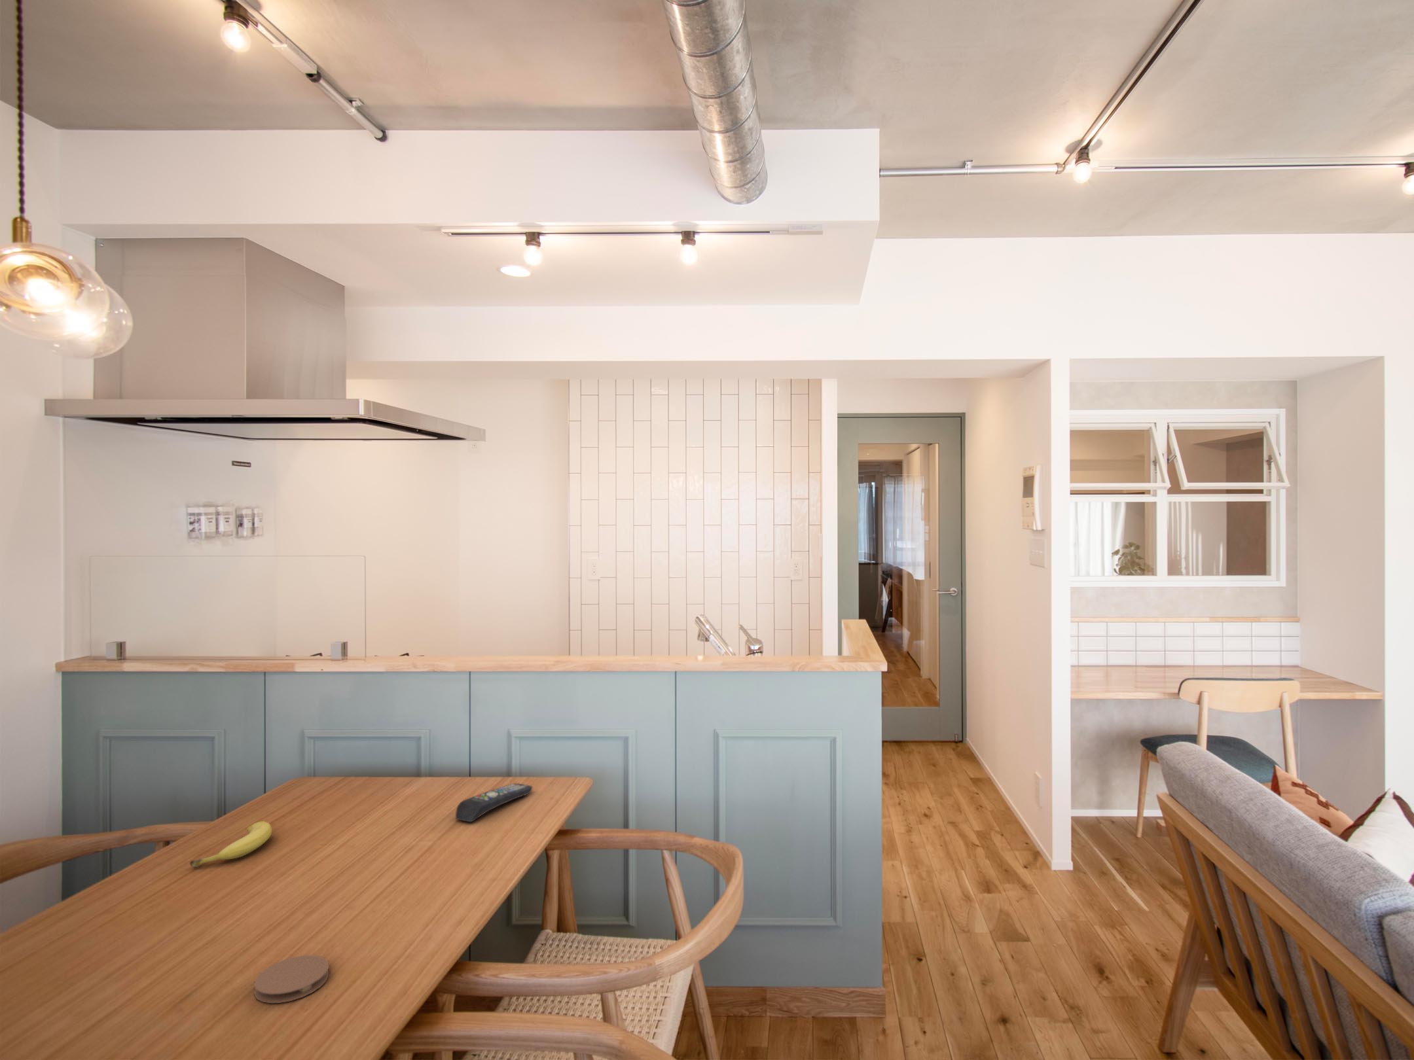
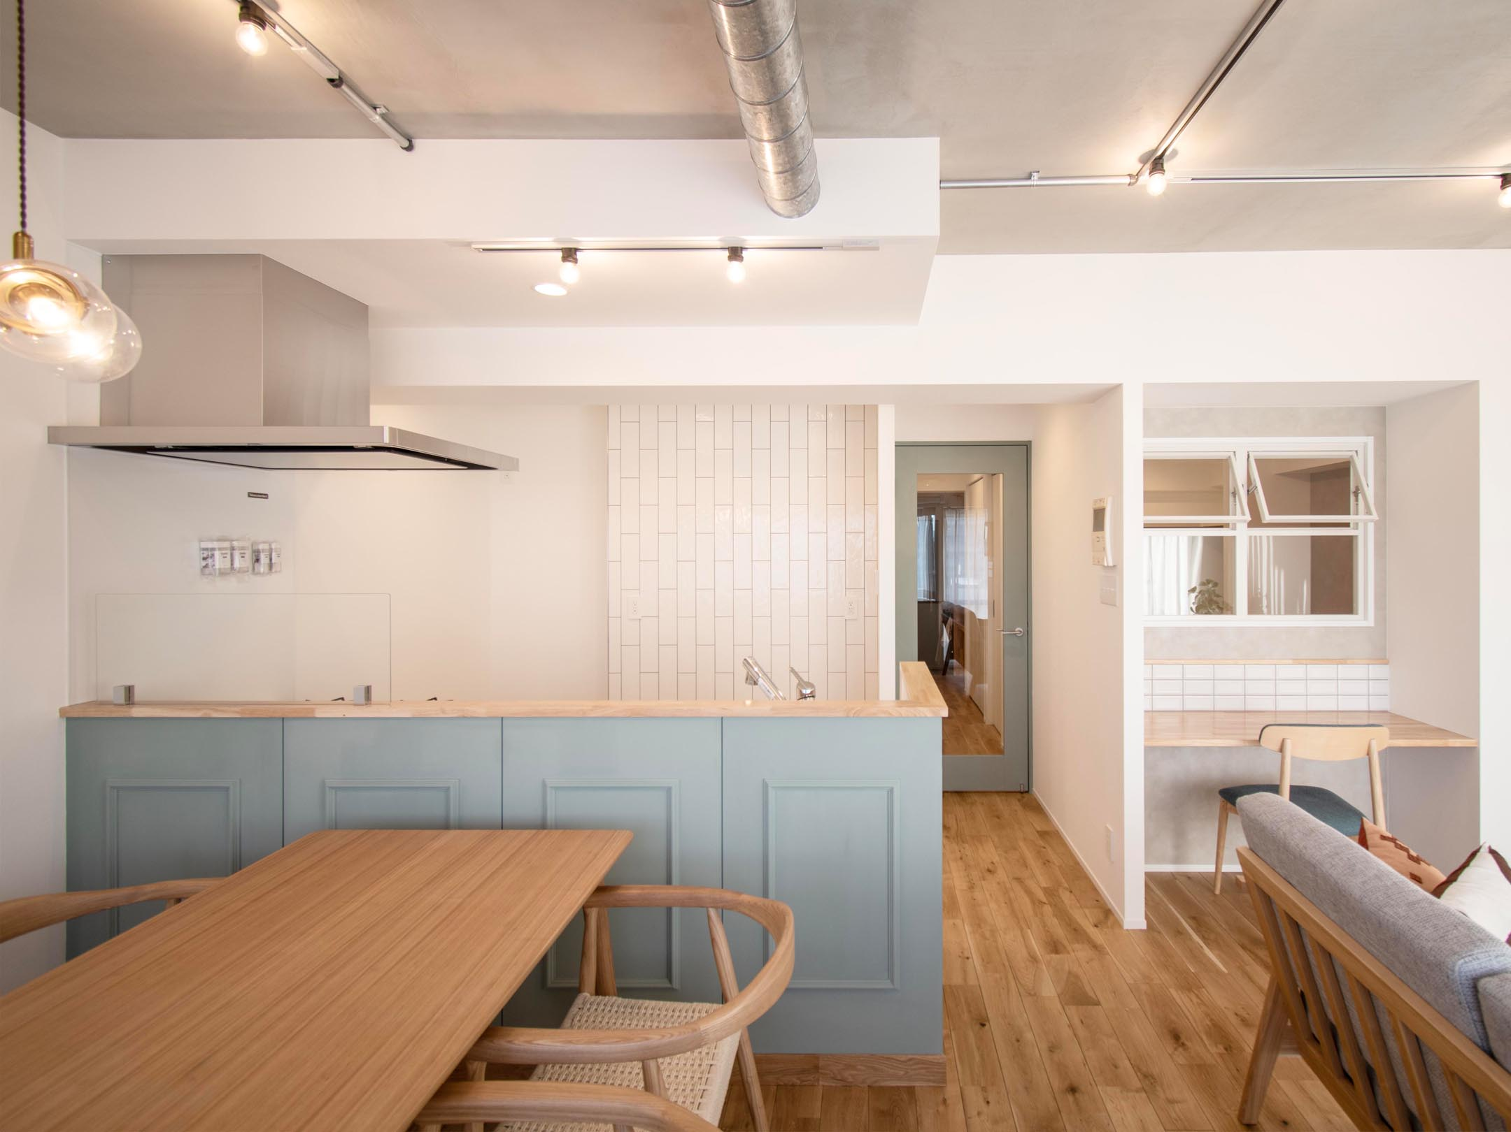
- fruit (240, 841)
- remote control (494, 798)
- coaster (292, 978)
